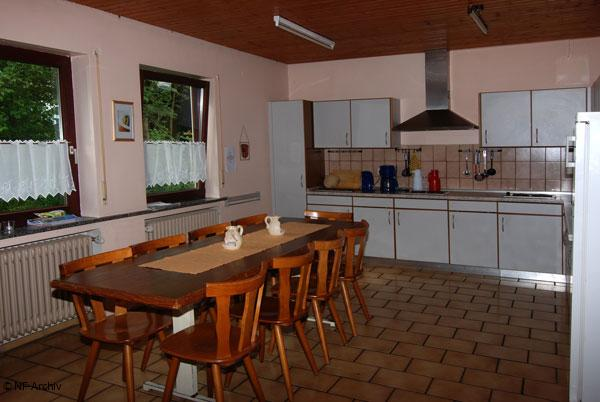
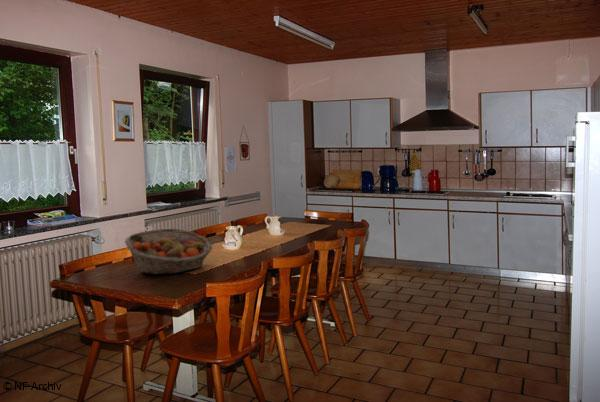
+ fruit basket (169, 250)
